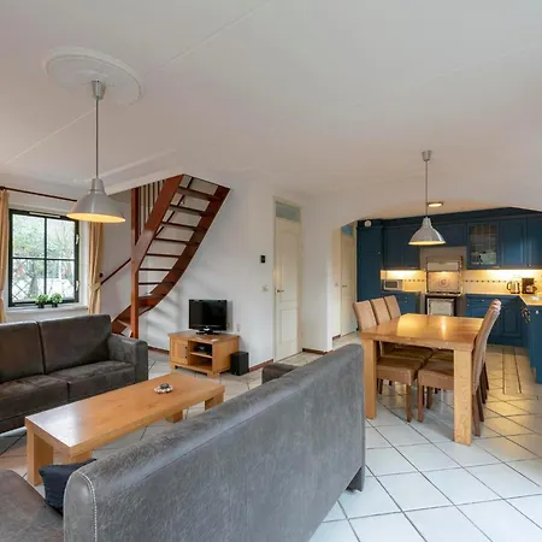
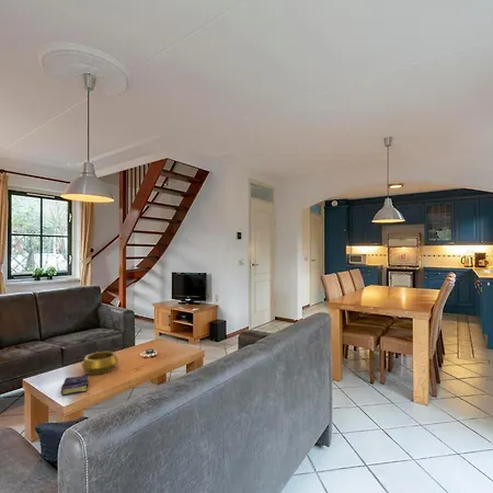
+ book (74, 383)
+ decorative bowl (100, 363)
